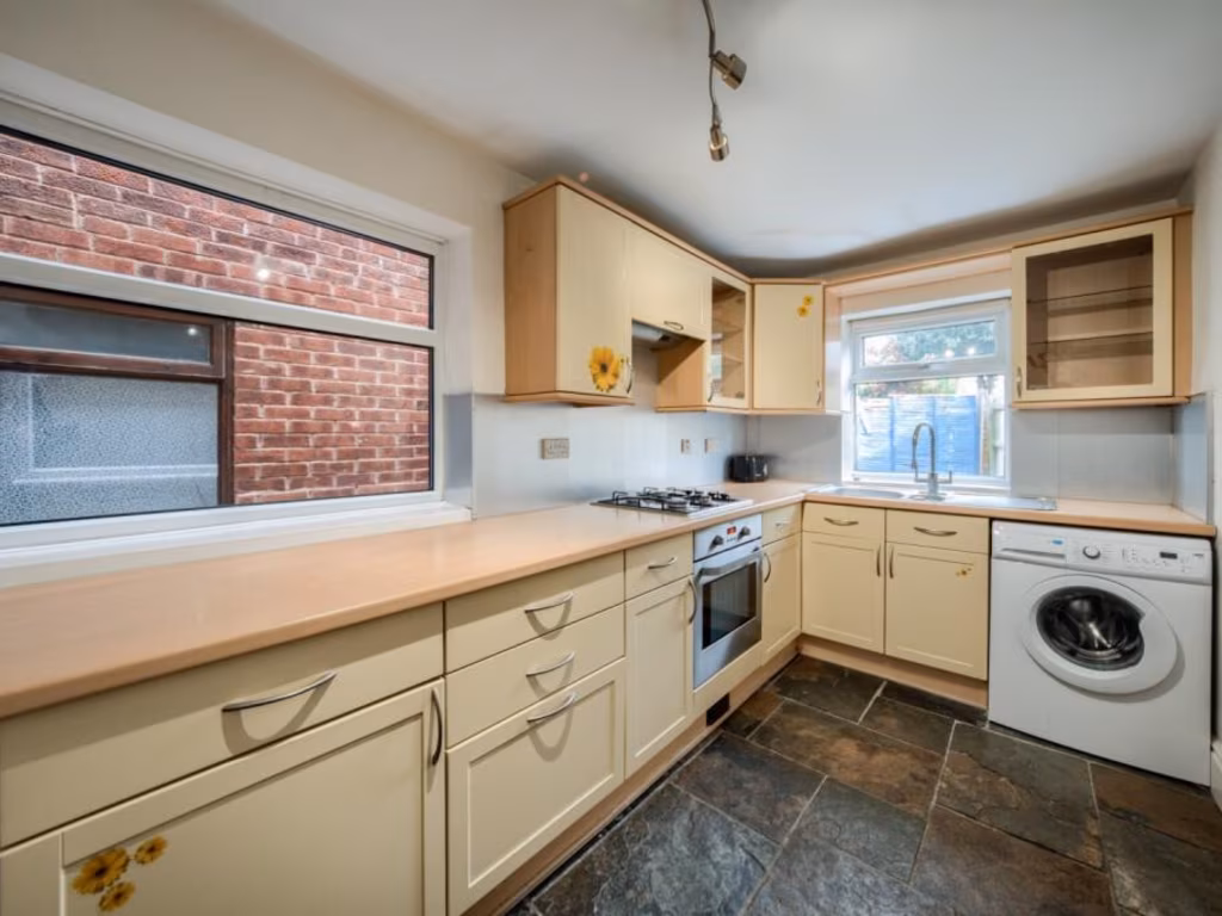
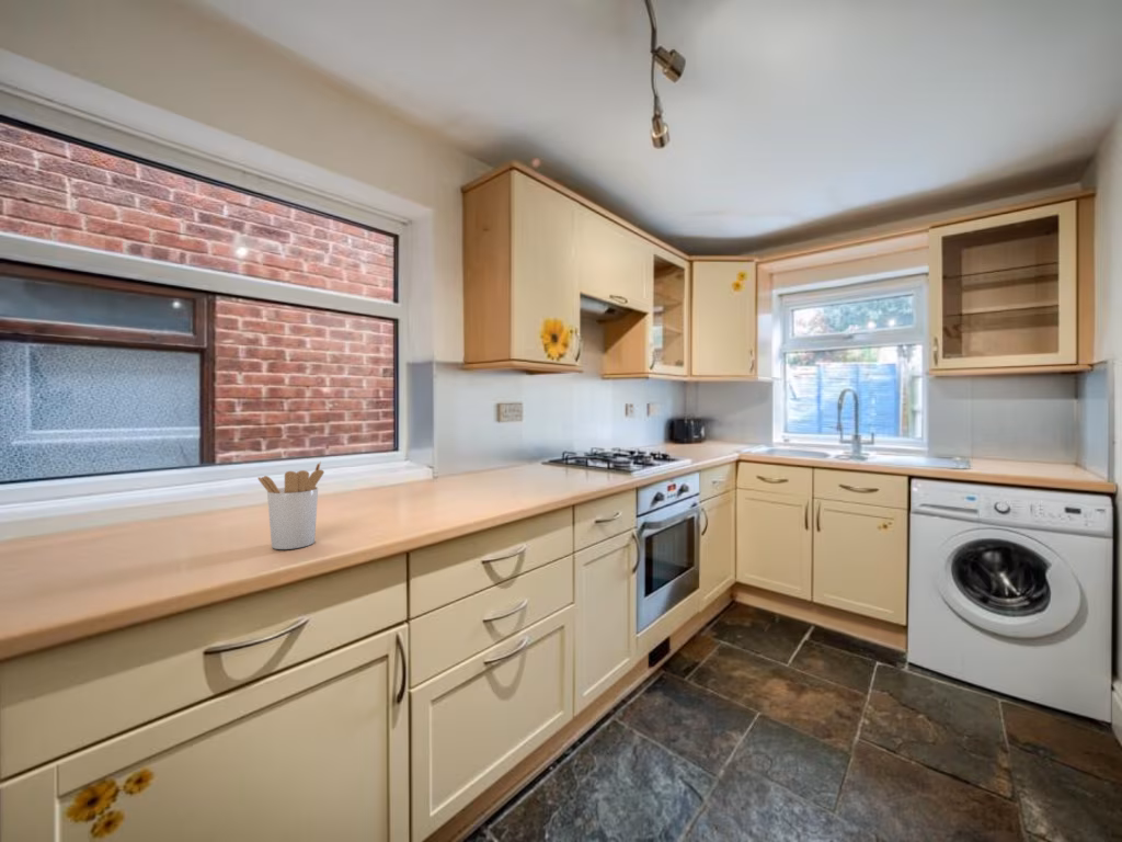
+ utensil holder (297, 504)
